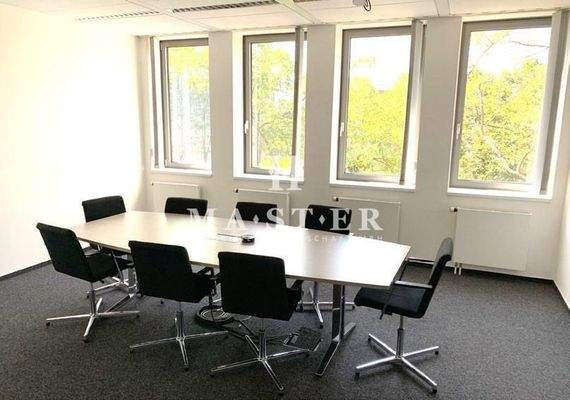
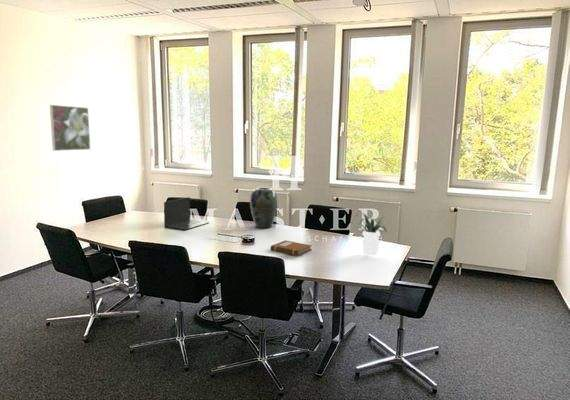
+ laptop (187, 212)
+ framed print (71, 128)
+ vase (263, 207)
+ potted plant (372, 234)
+ notebook (290, 247)
